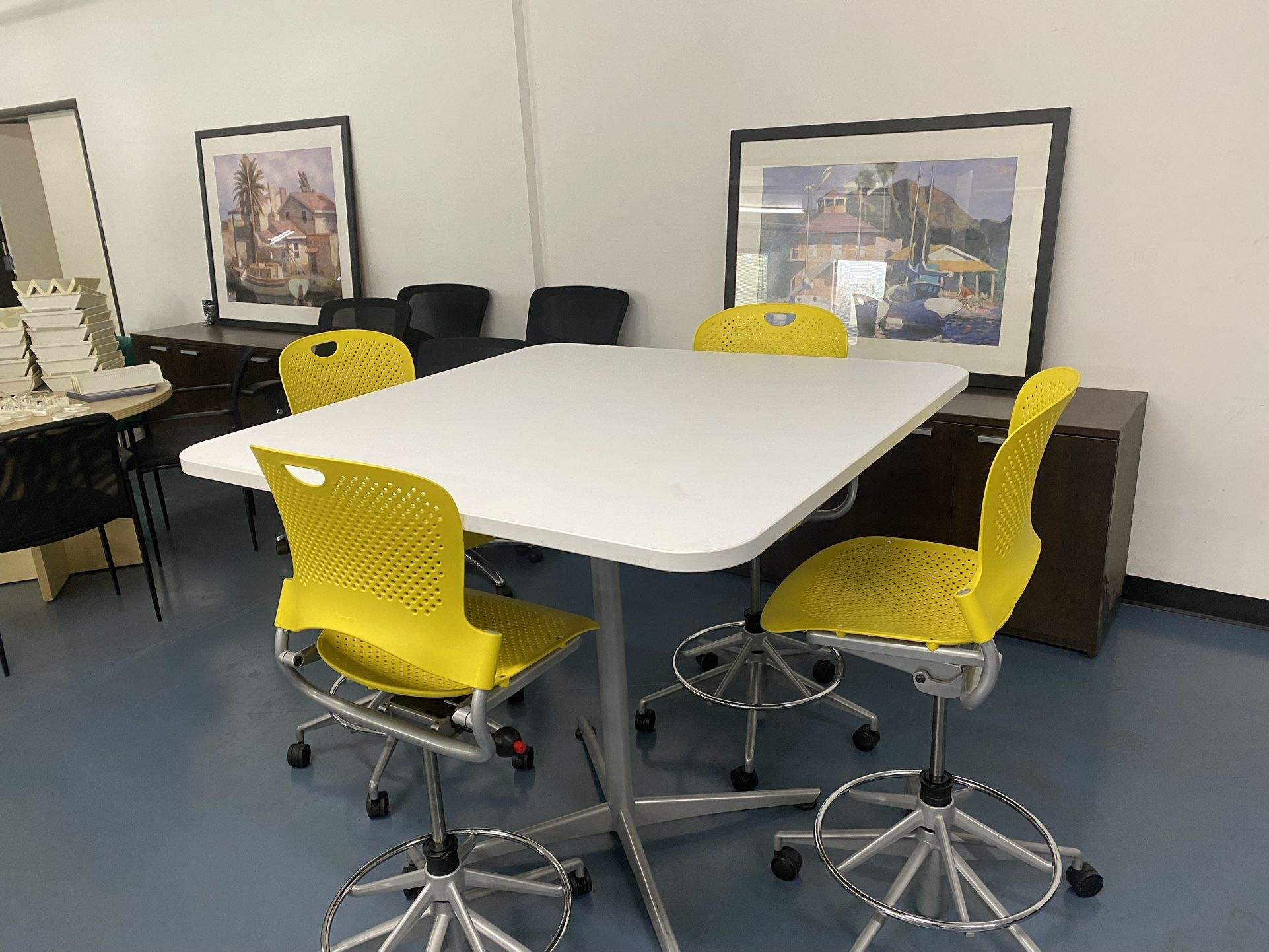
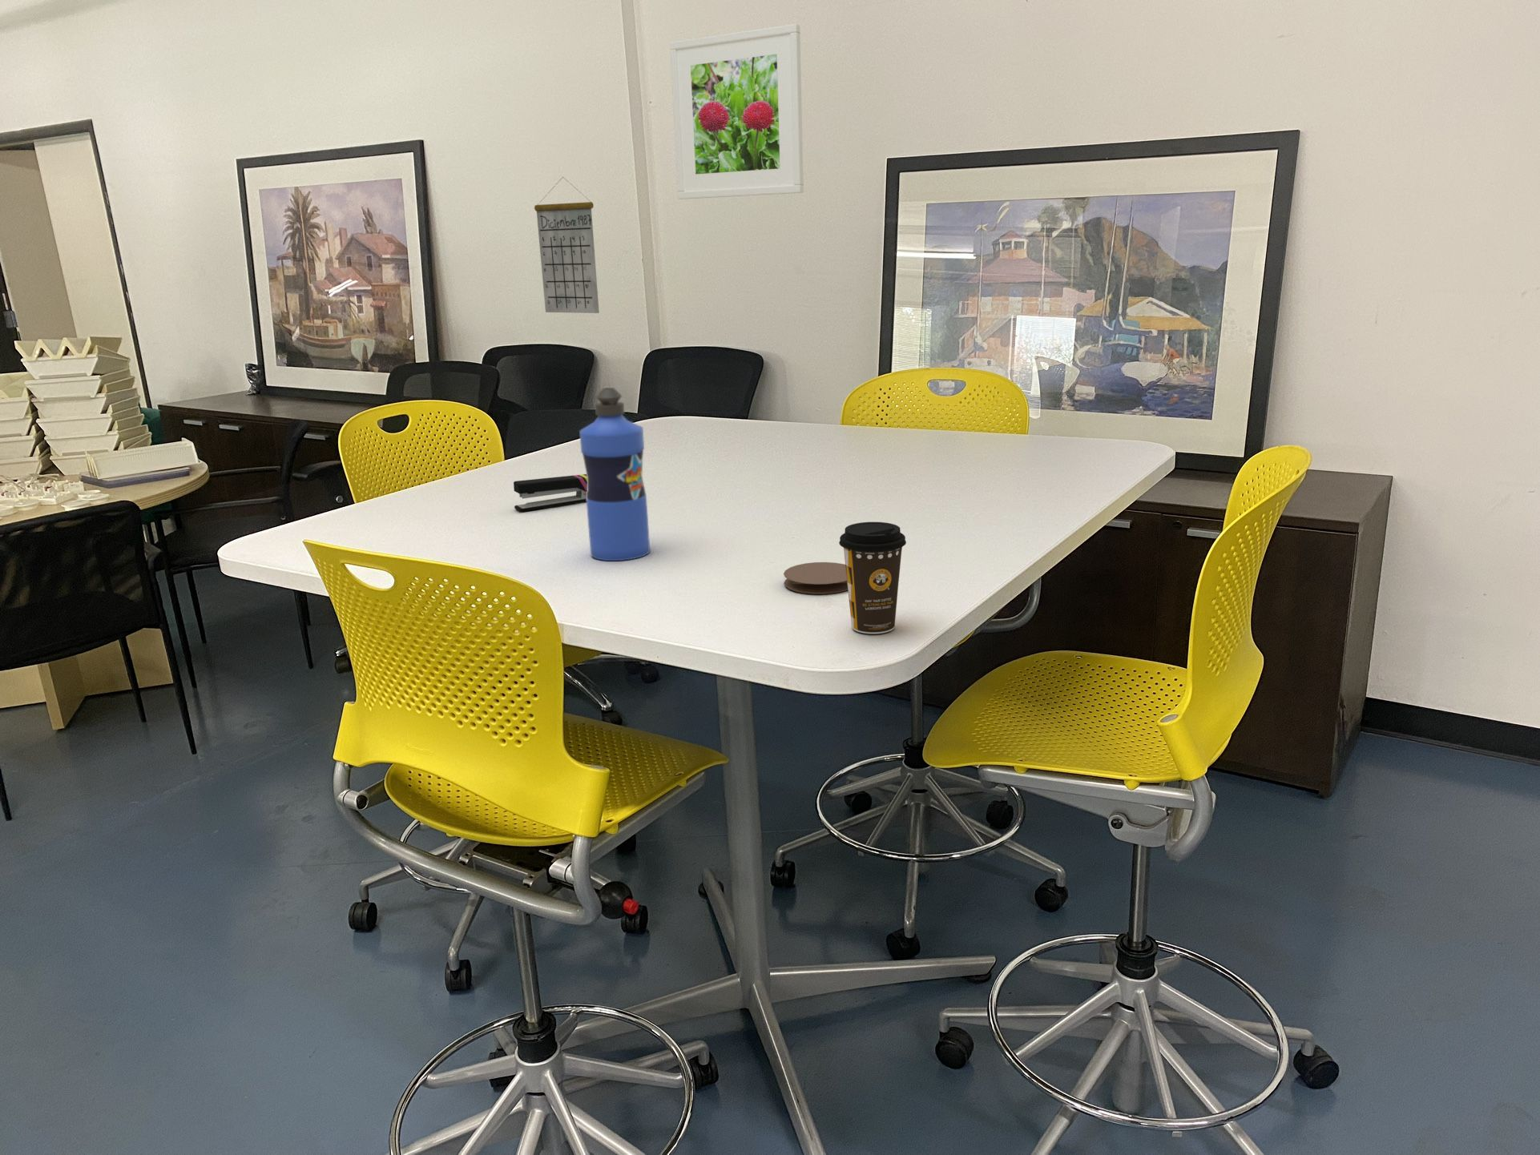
+ coaster (820, 578)
+ calendar (567, 246)
+ water bottle (614, 472)
+ stapler (564, 489)
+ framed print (735, 116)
+ coffee cup (873, 578)
